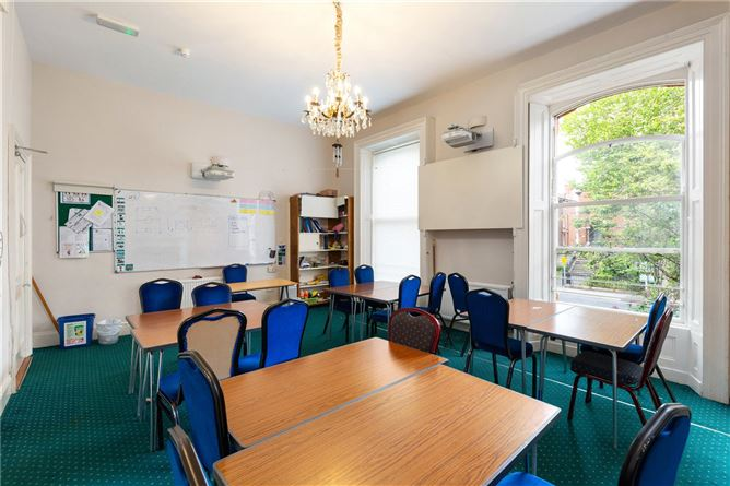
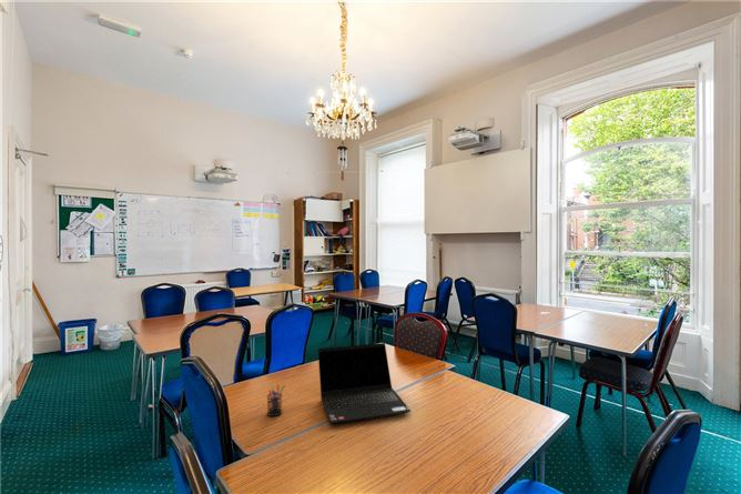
+ pen holder (276, 397)
+ laptop computer (361, 379)
